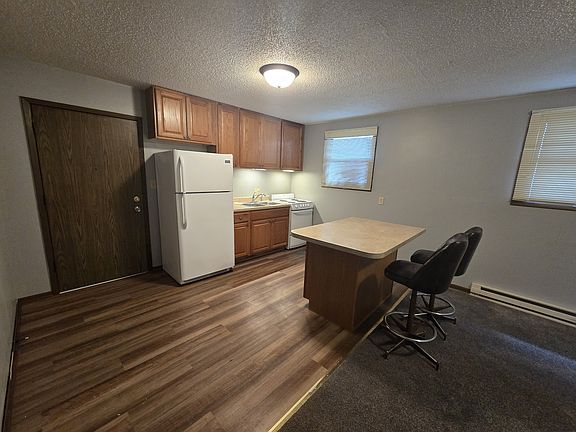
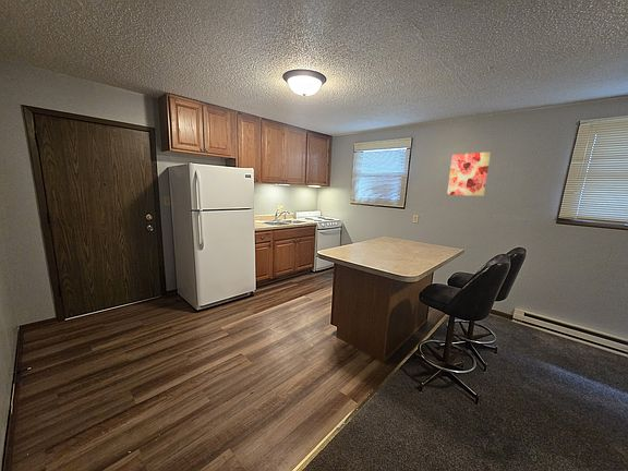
+ wall art (467, 174)
